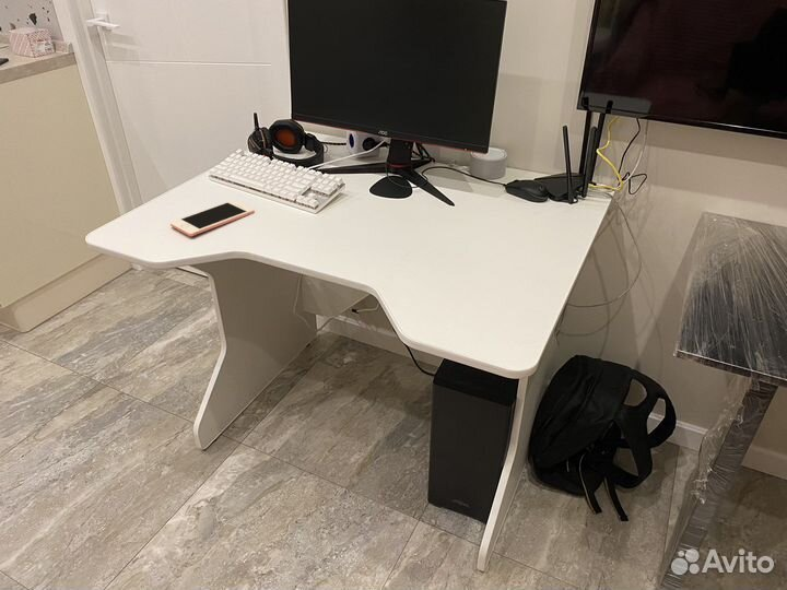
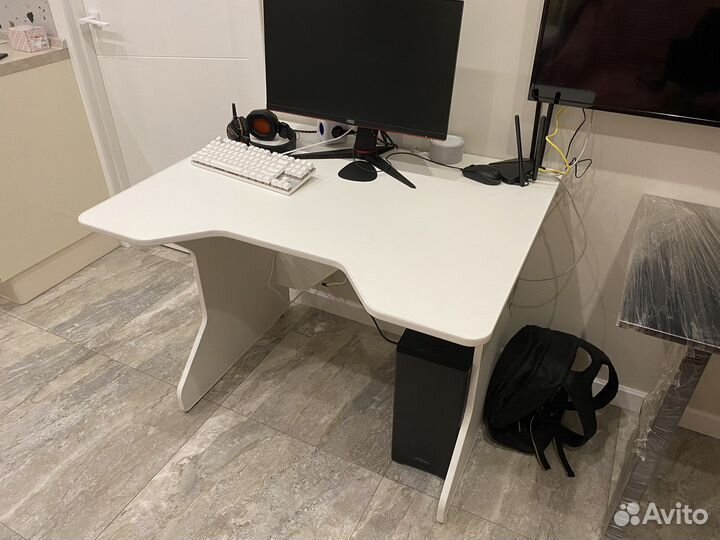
- cell phone (213, 217)
